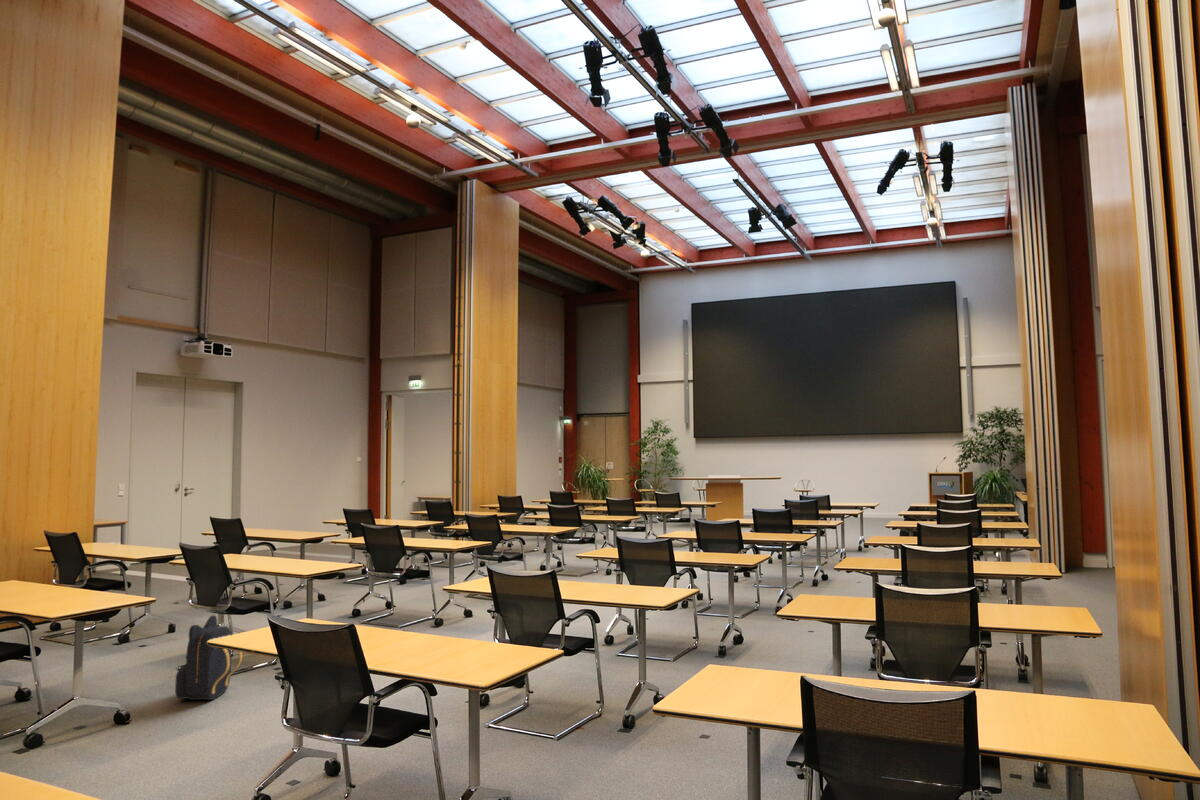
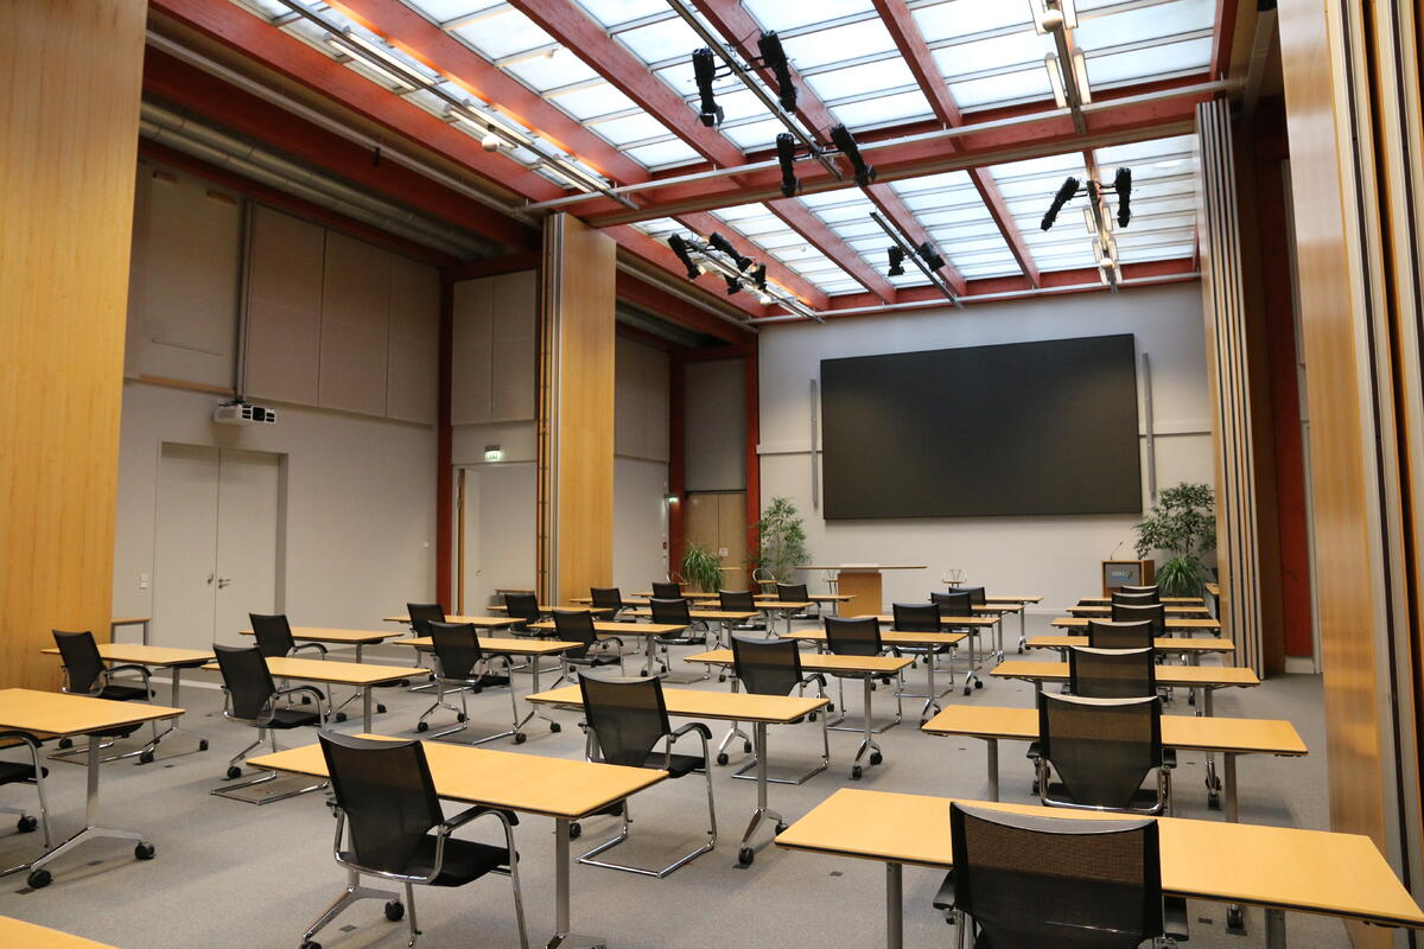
- backpack (211, 657)
